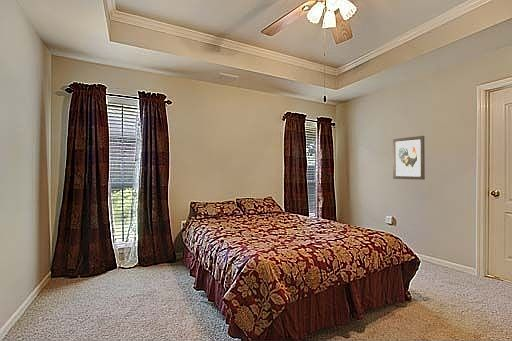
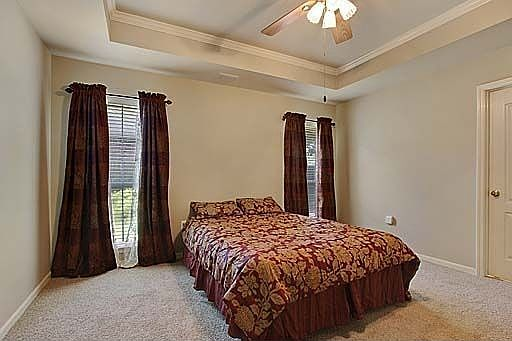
- wall art (408, 158)
